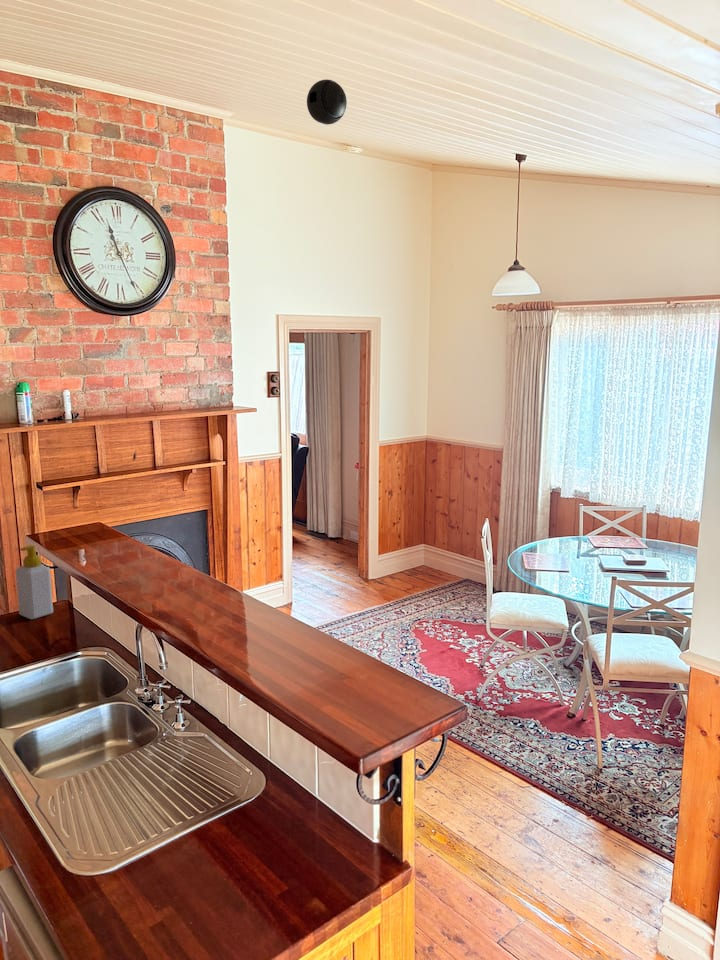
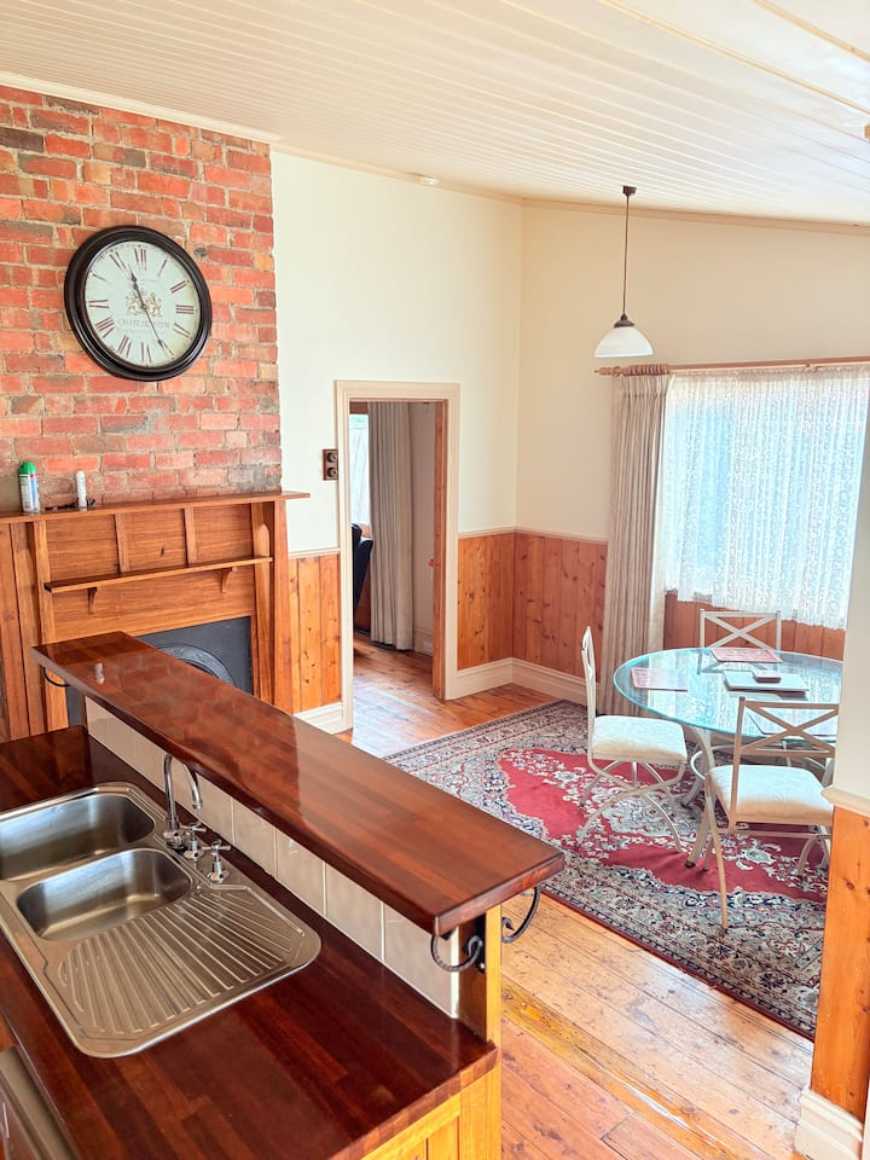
- soap bottle (33, 580)
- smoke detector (326, 102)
